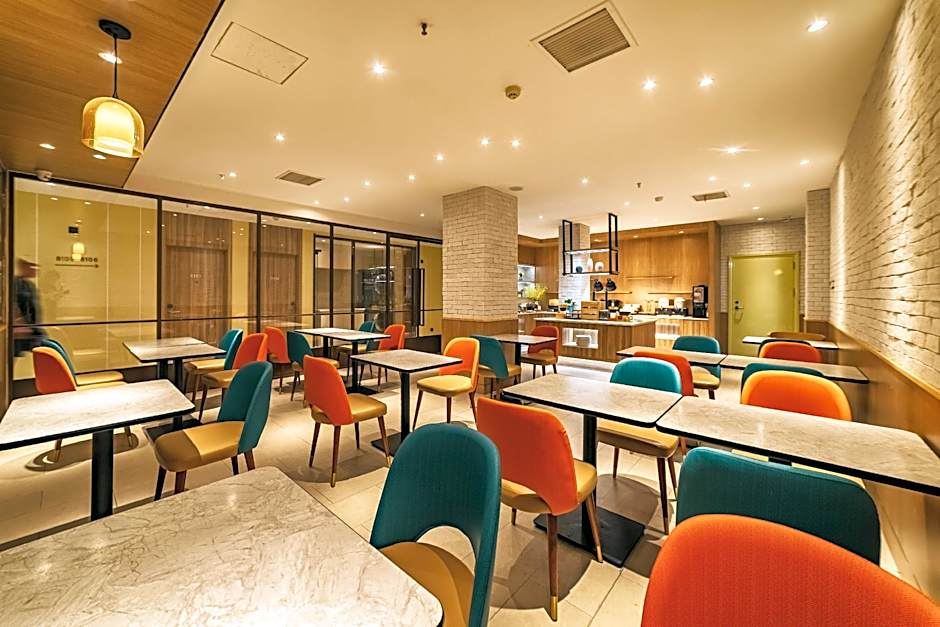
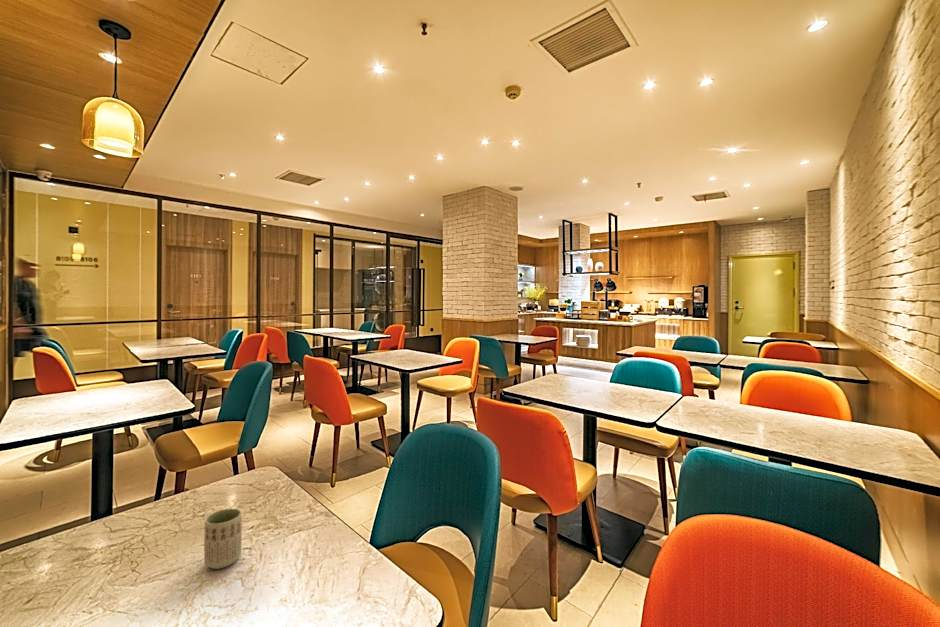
+ cup (223, 538)
